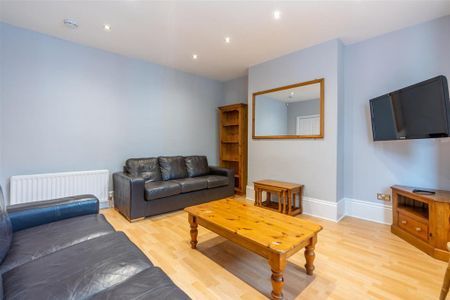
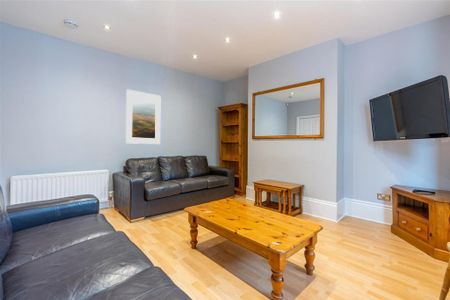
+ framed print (144, 118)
